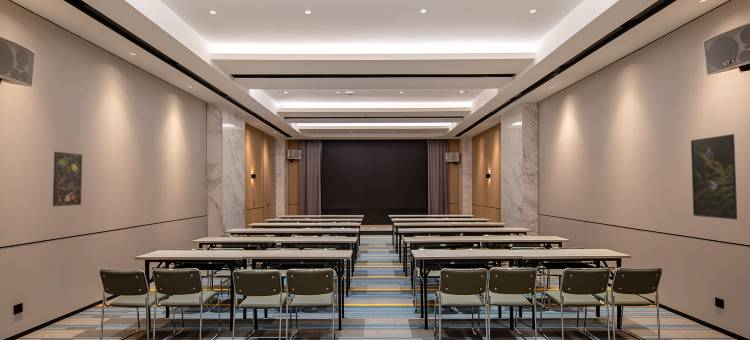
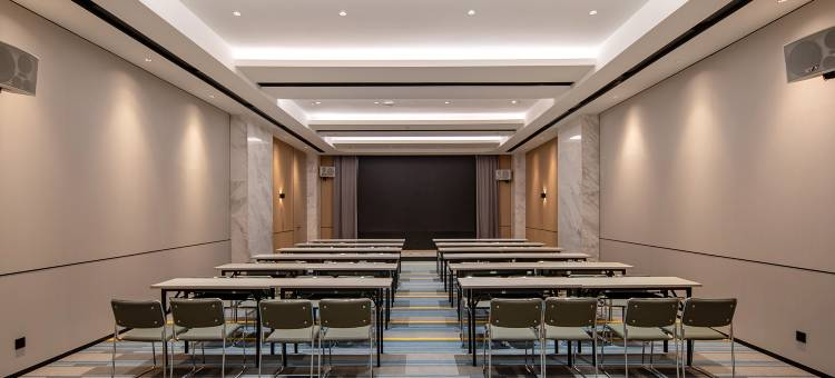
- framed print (712, 177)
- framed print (68, 179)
